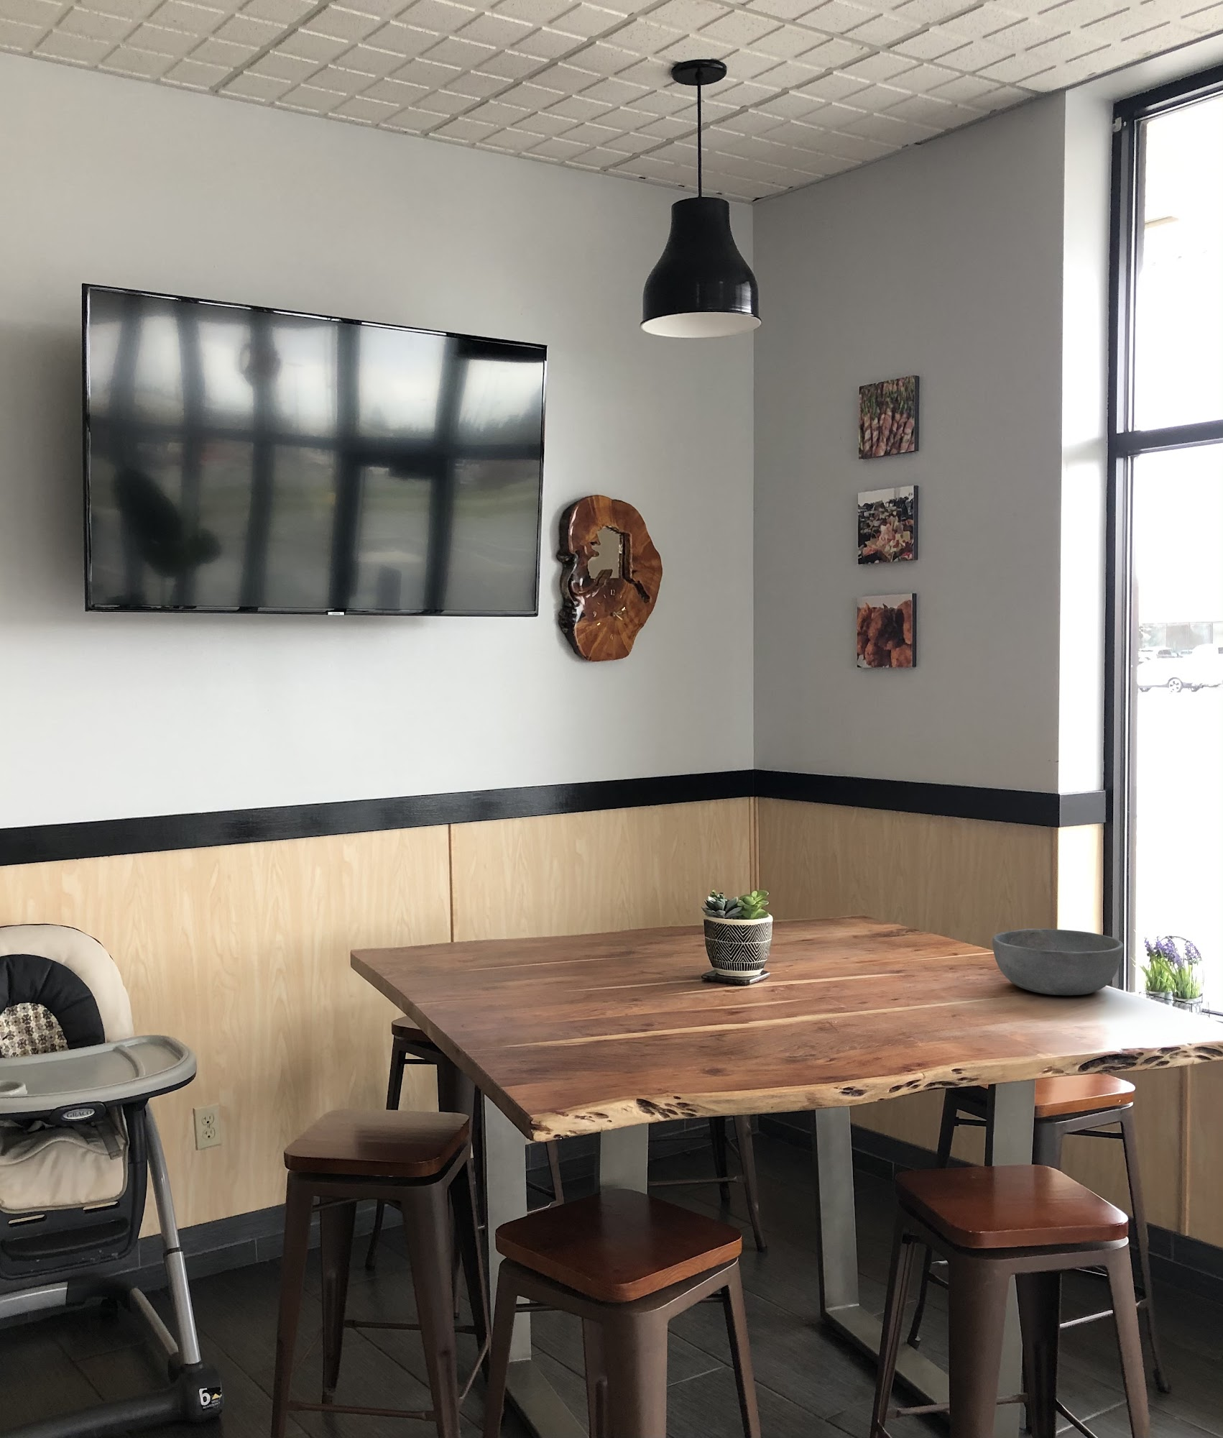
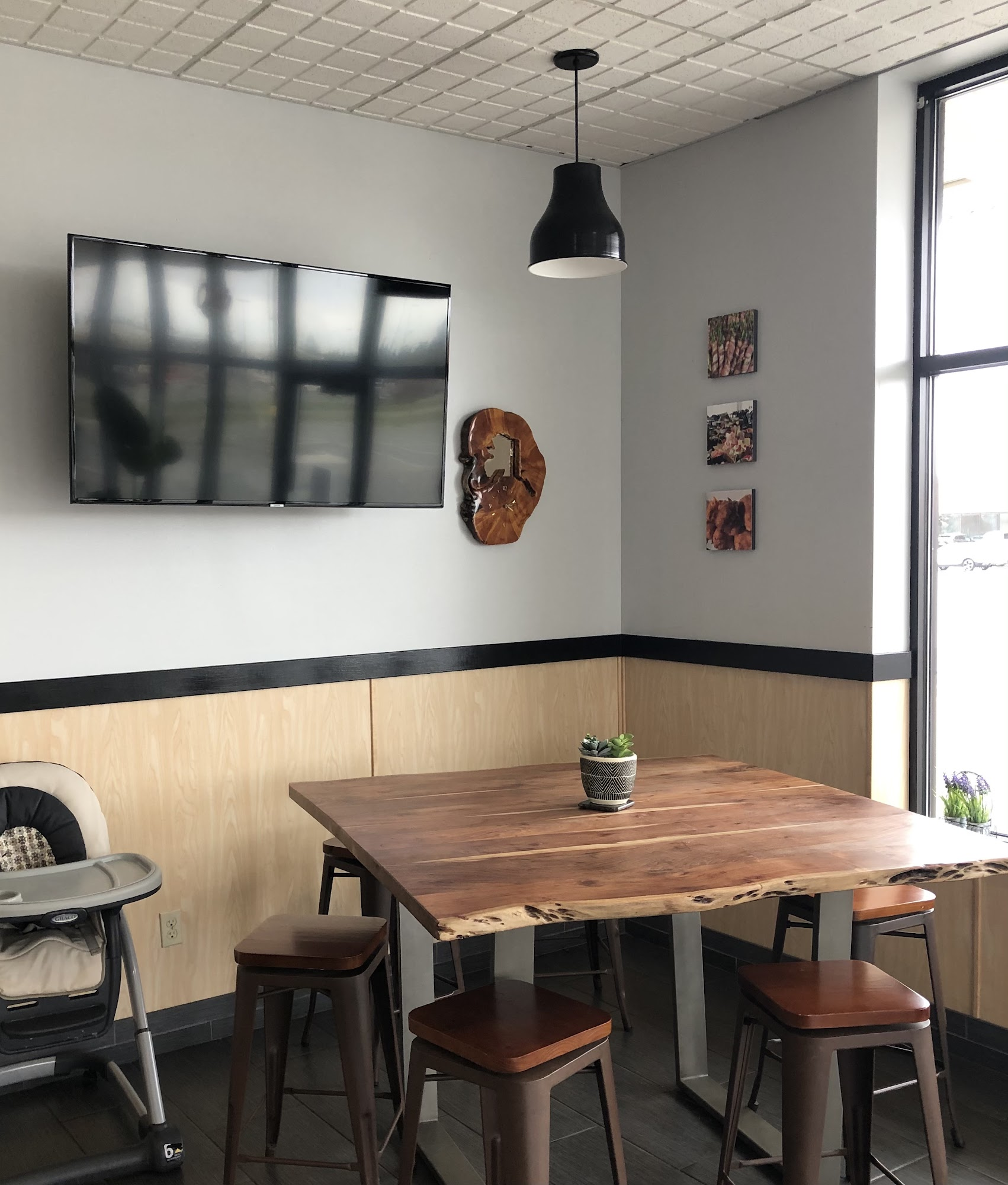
- bowl (1057, 965)
